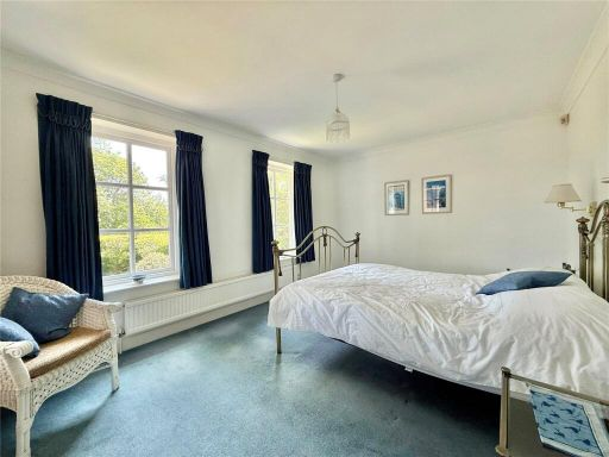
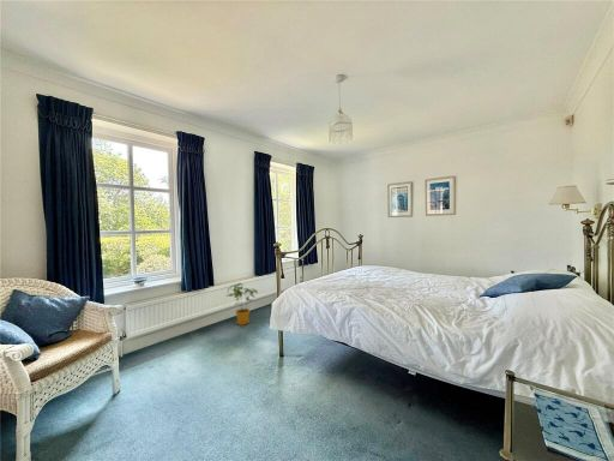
+ house plant (241, 300)
